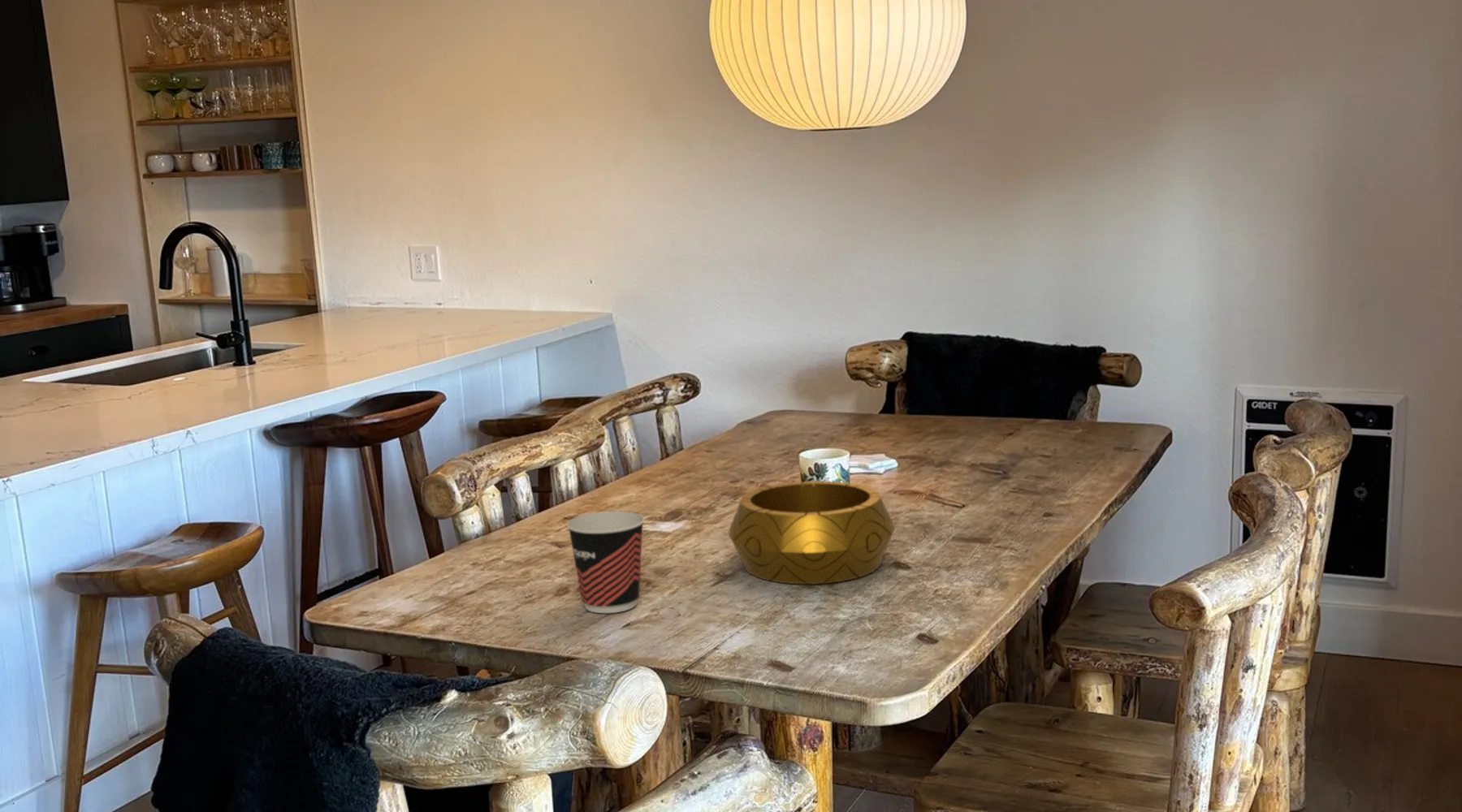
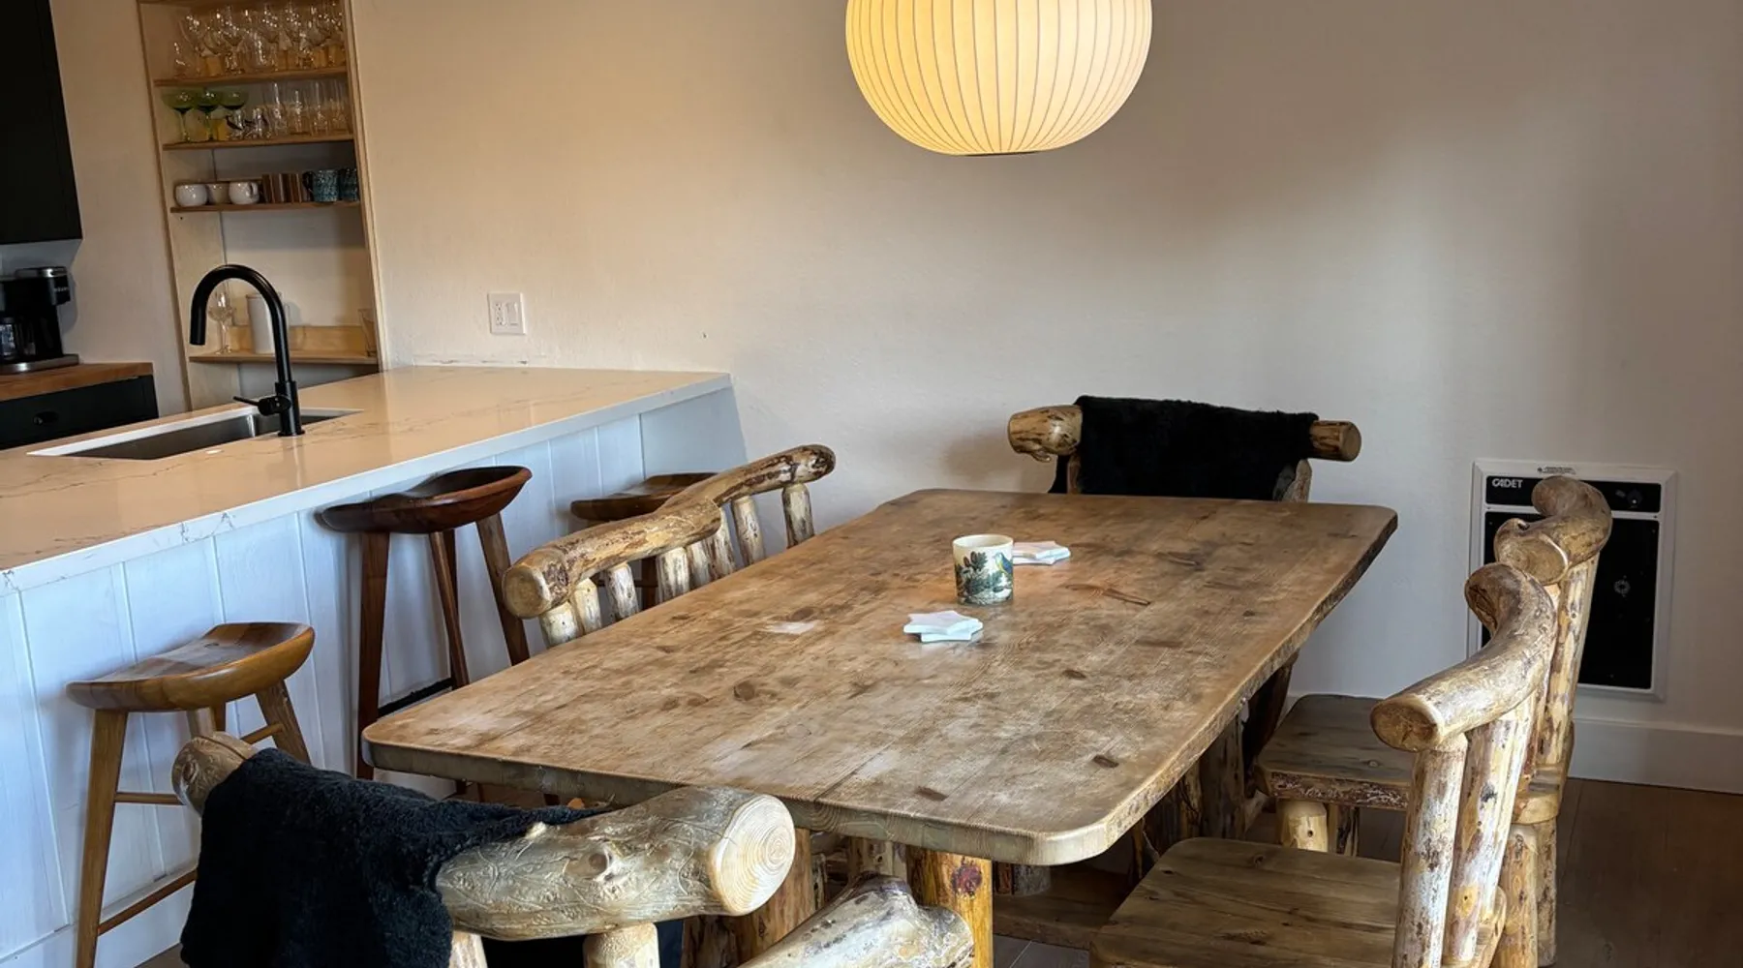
- decorative bowl (811, 530)
- cup (608, 563)
